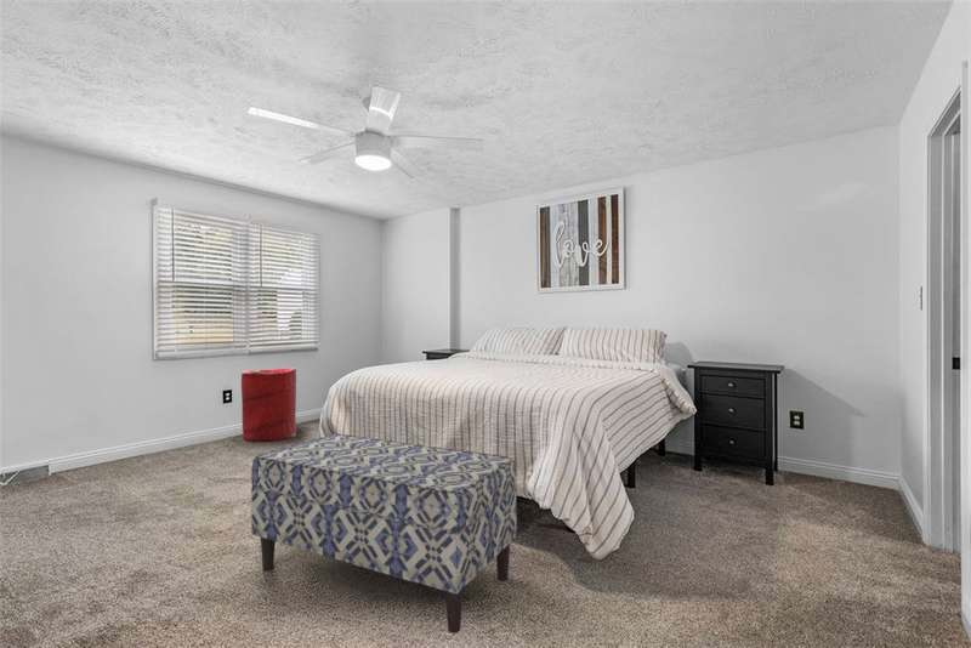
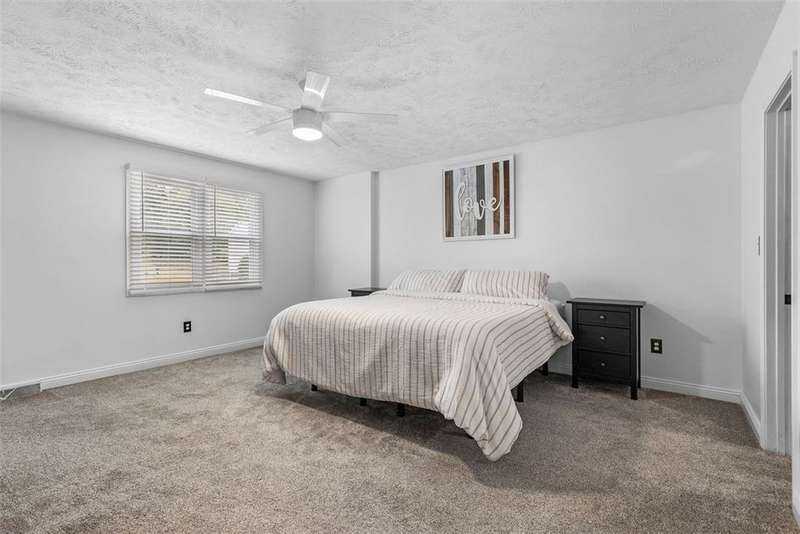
- laundry hamper (268, 402)
- bench (382, 513)
